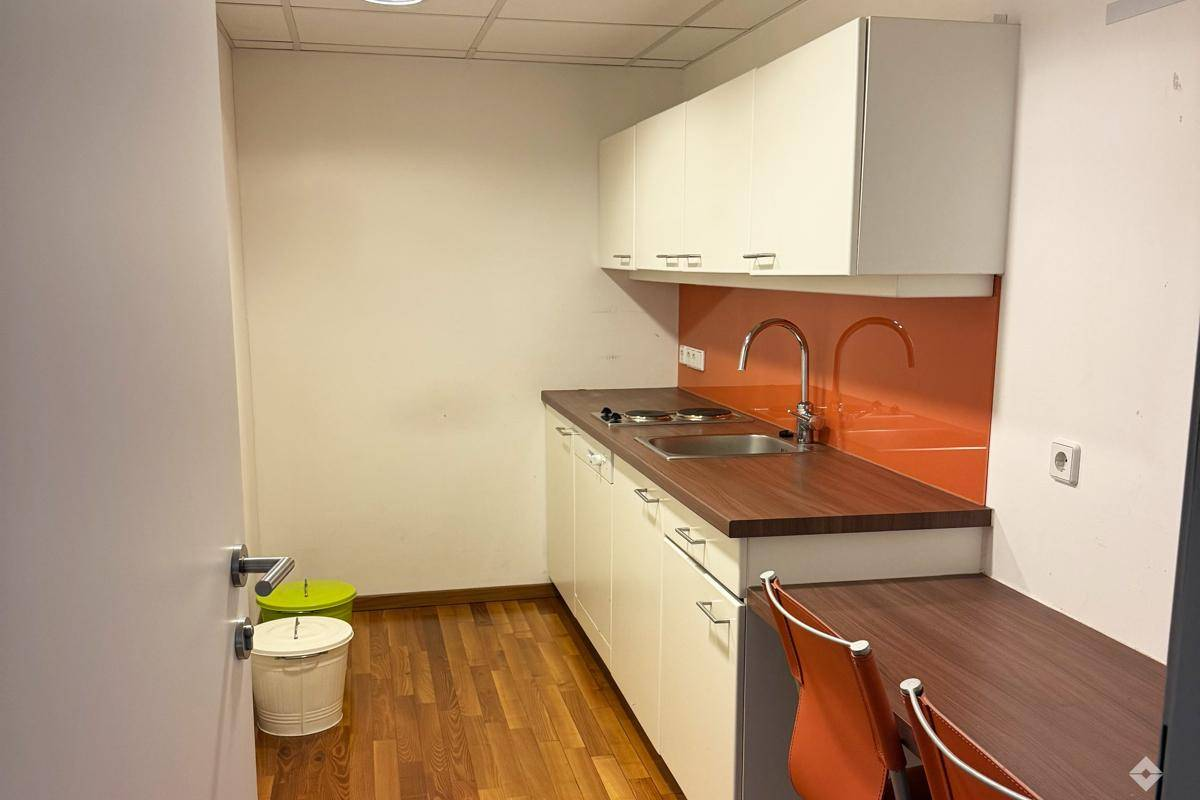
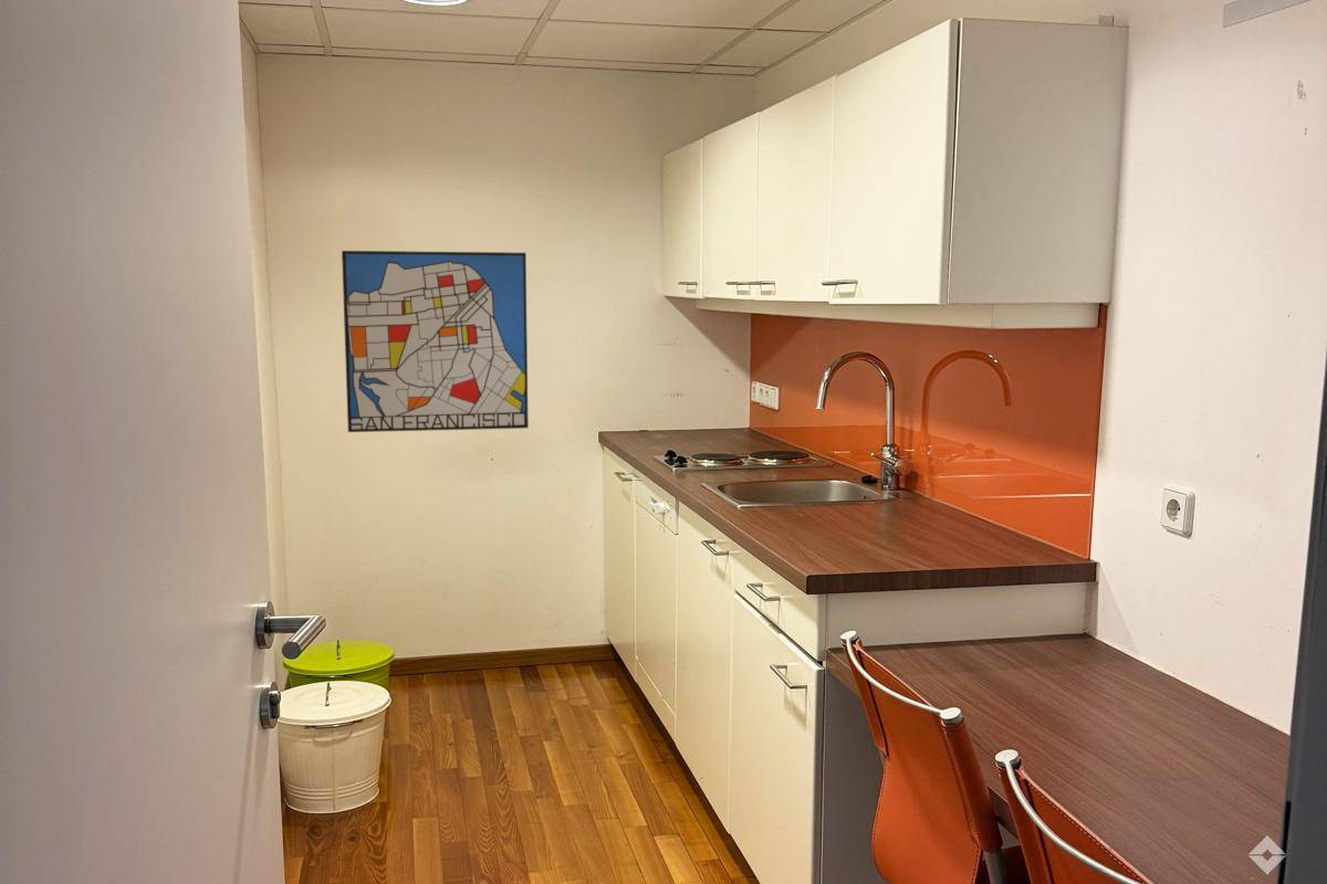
+ wall art (437, 341)
